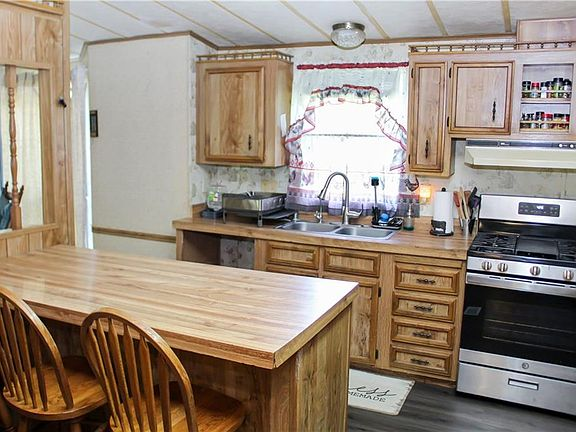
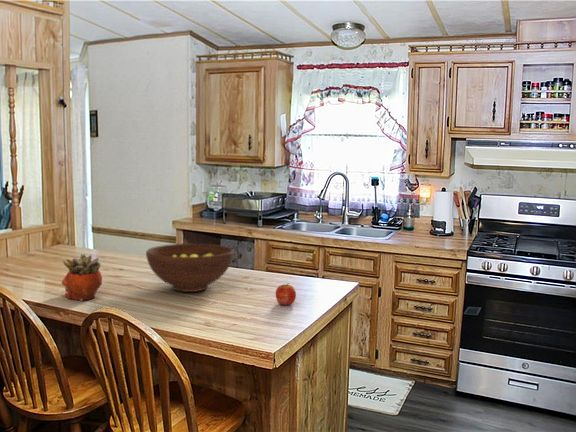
+ fruit bowl (190, 269)
+ apple (285, 293)
+ succulent planter (80, 275)
